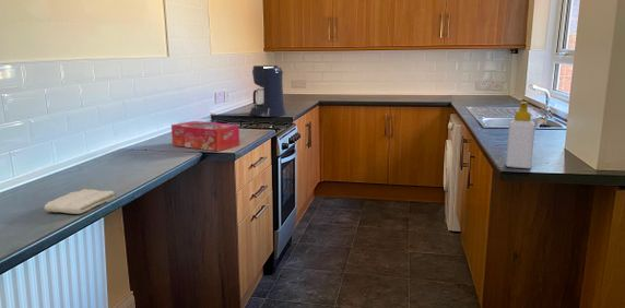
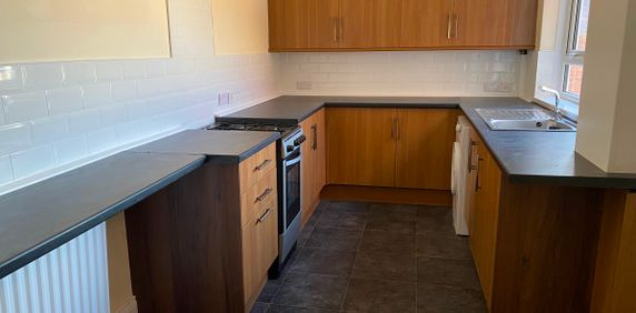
- washcloth (81, 200)
- coffee maker (266, 90)
- soap bottle (521, 134)
- tissue box (205, 134)
